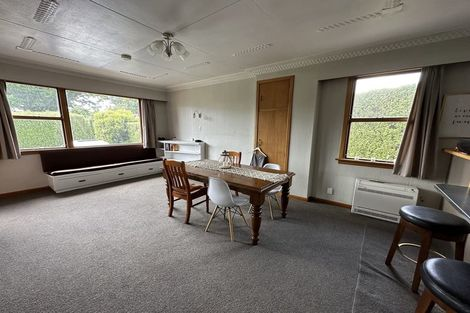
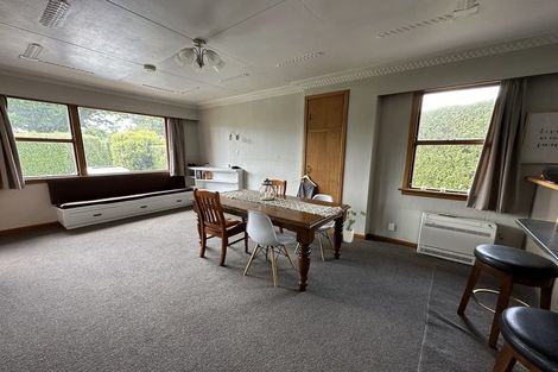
+ house plant (349, 226)
